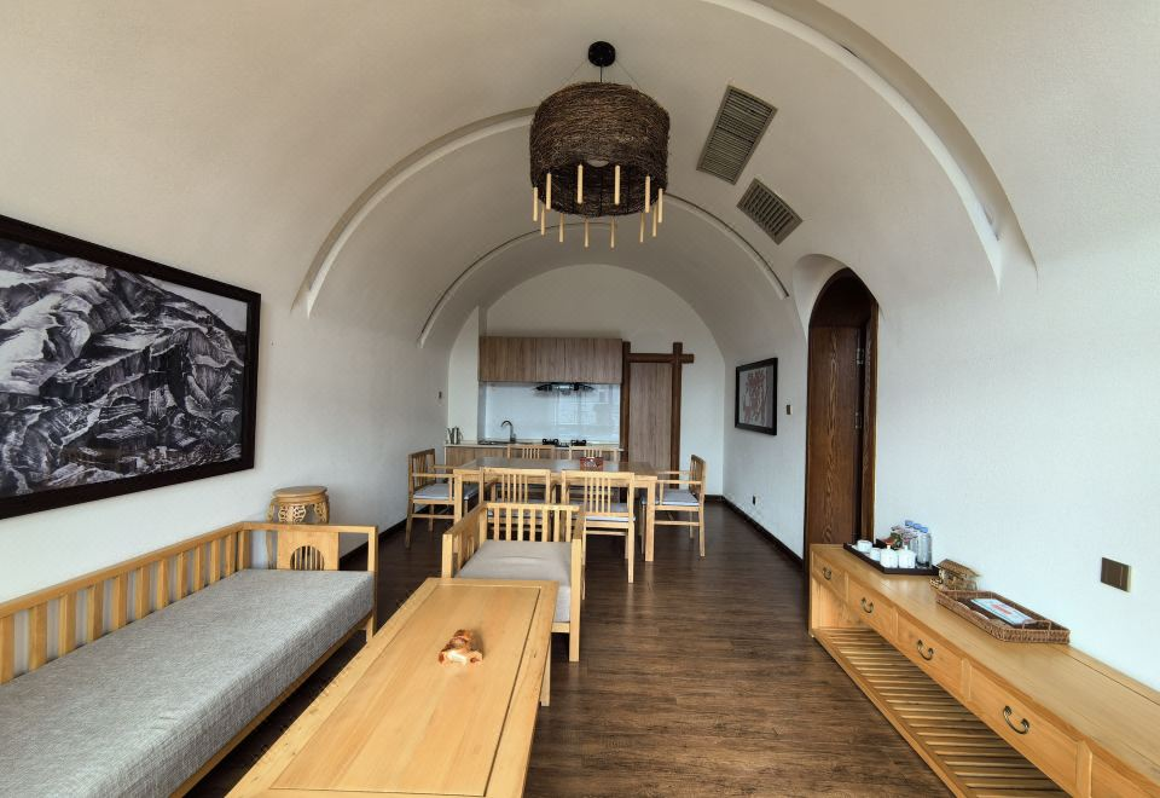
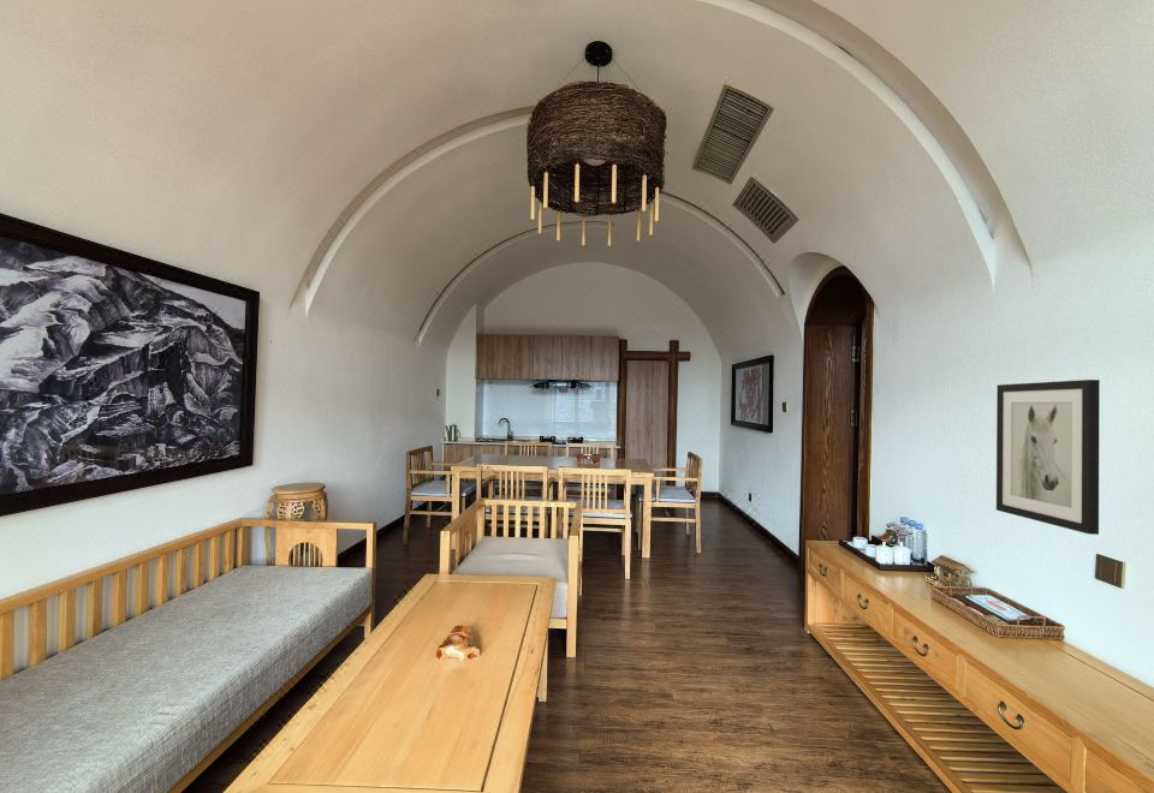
+ wall art (1042, 451)
